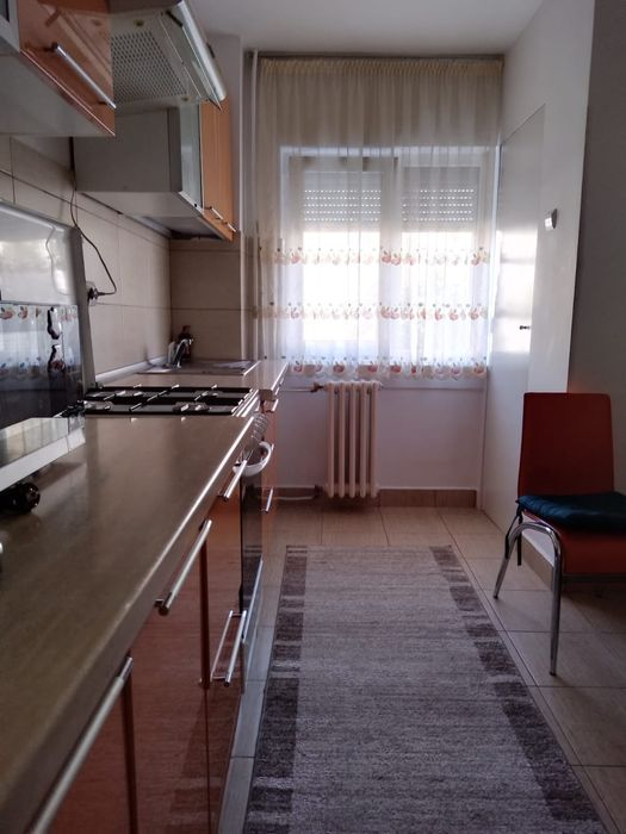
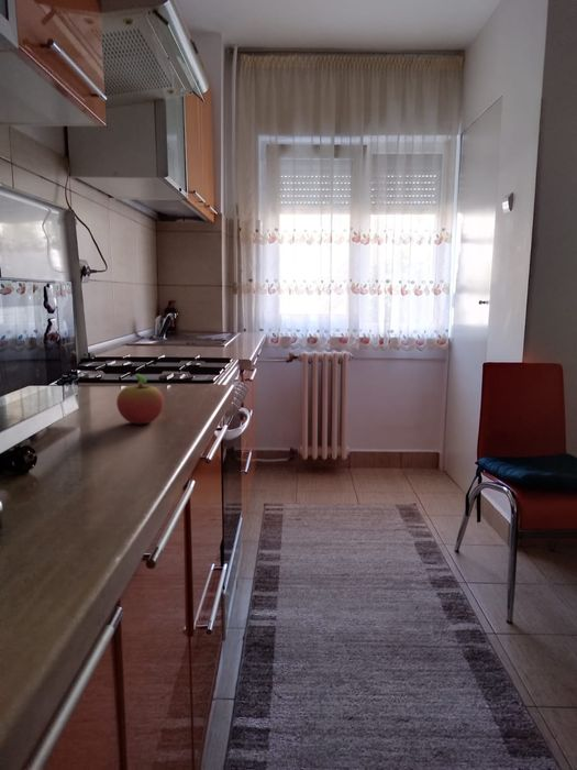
+ fruit (140, 399)
